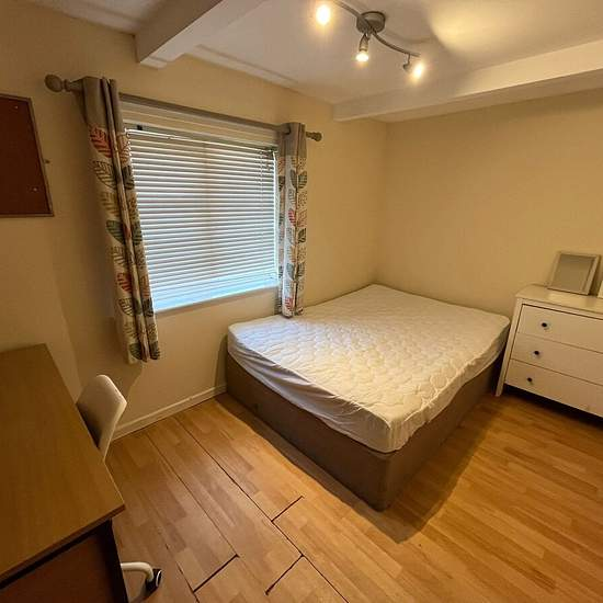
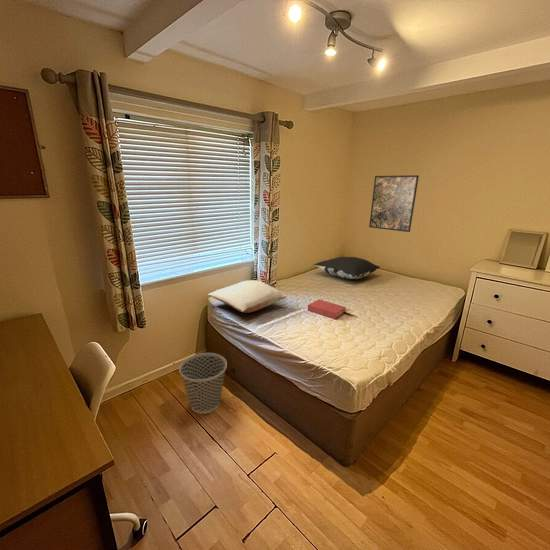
+ pillow (247, 295)
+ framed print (392, 203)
+ pillow (346, 266)
+ book (326, 308)
+ wastebasket (204, 384)
